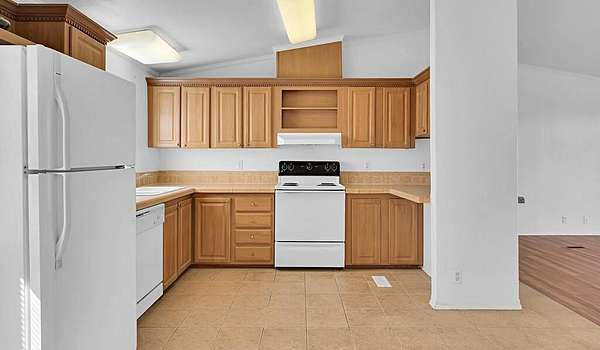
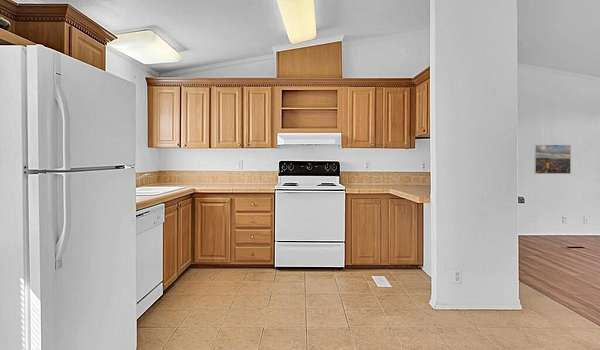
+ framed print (552, 159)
